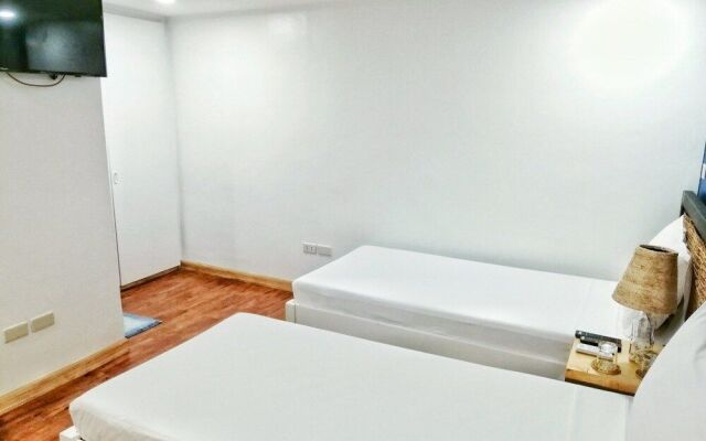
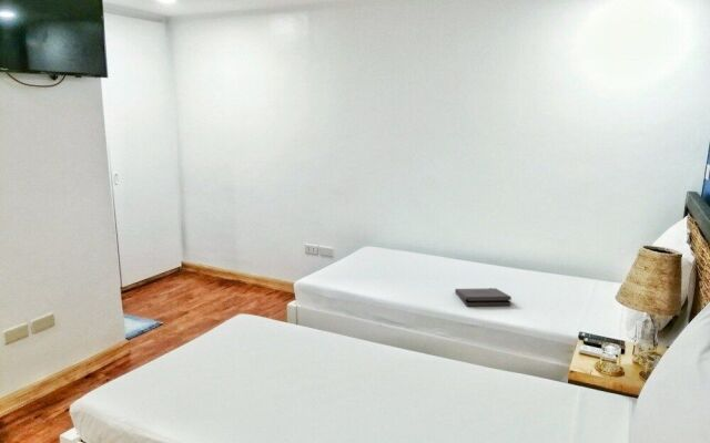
+ pizza box (481, 293)
